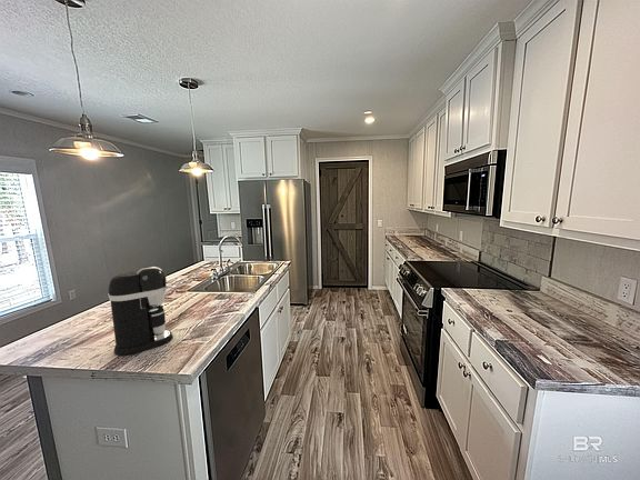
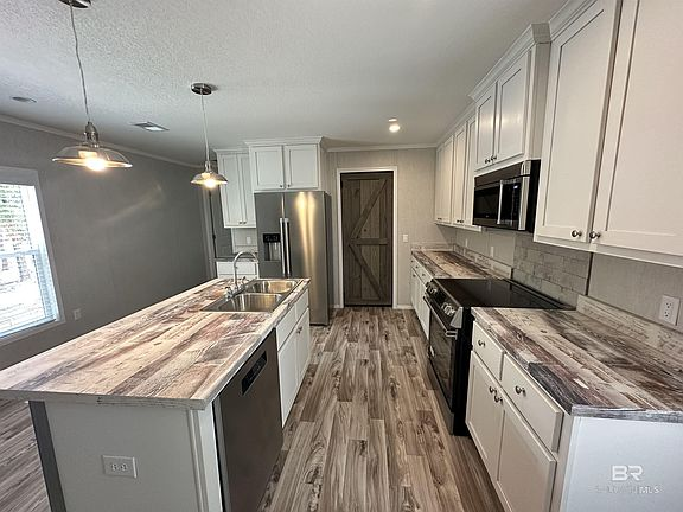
- coffee maker (140, 307)
